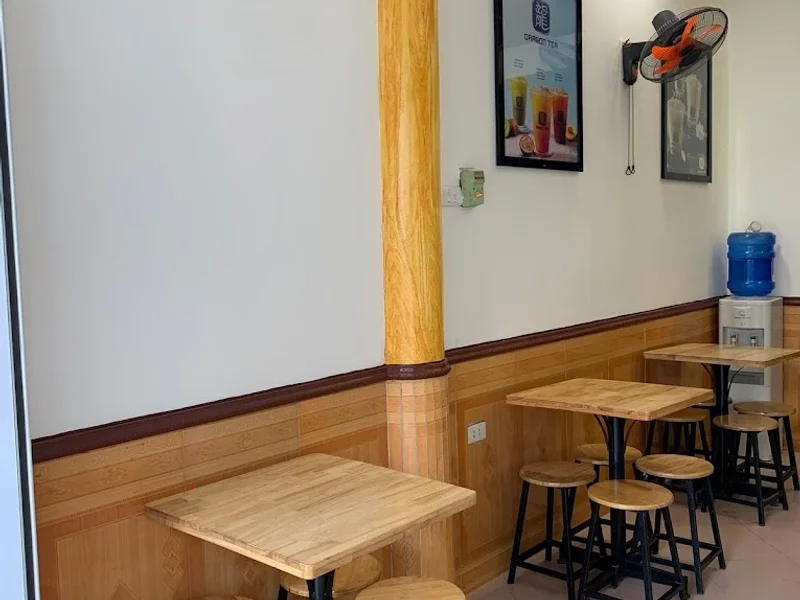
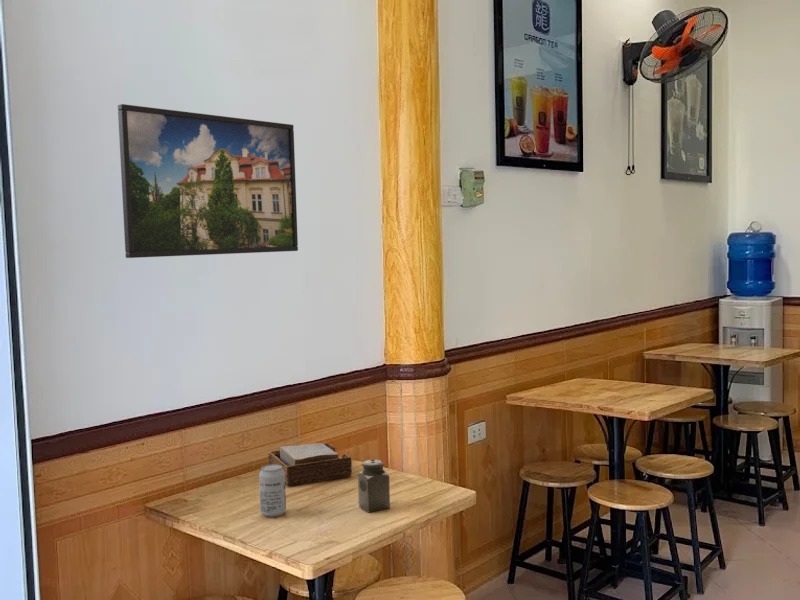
+ napkin holder (309, 460)
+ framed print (217, 185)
+ beverage can (272, 490)
+ salt shaker (373, 484)
